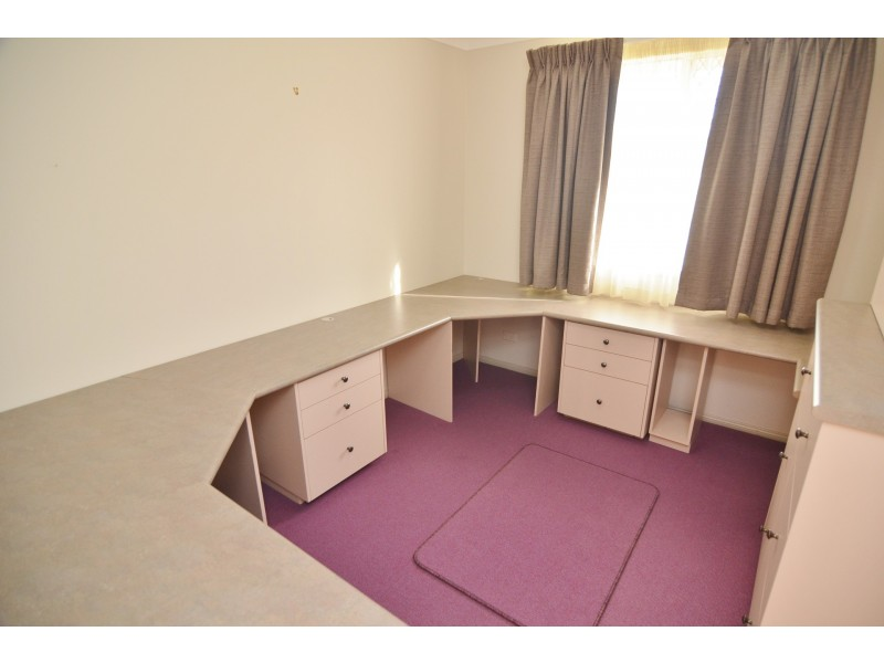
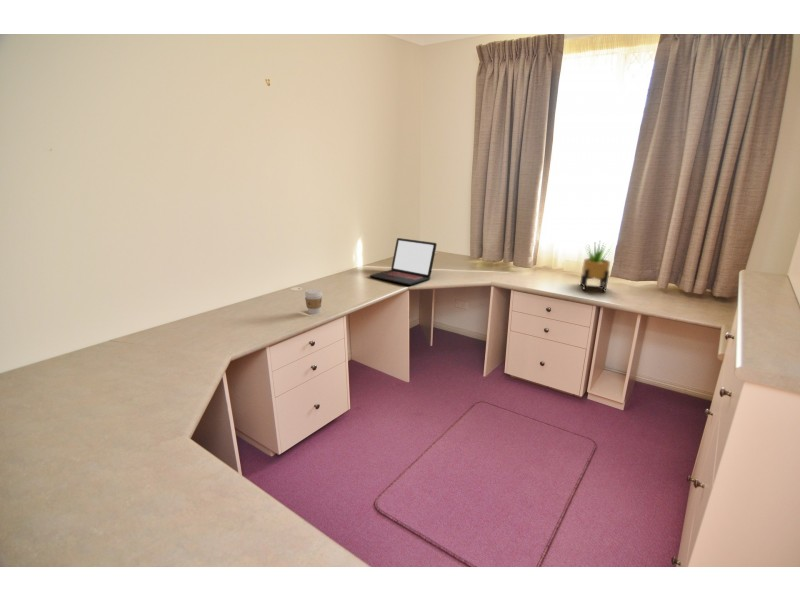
+ potted plant (596, 264)
+ laptop (402, 260)
+ coffee cup (313, 301)
